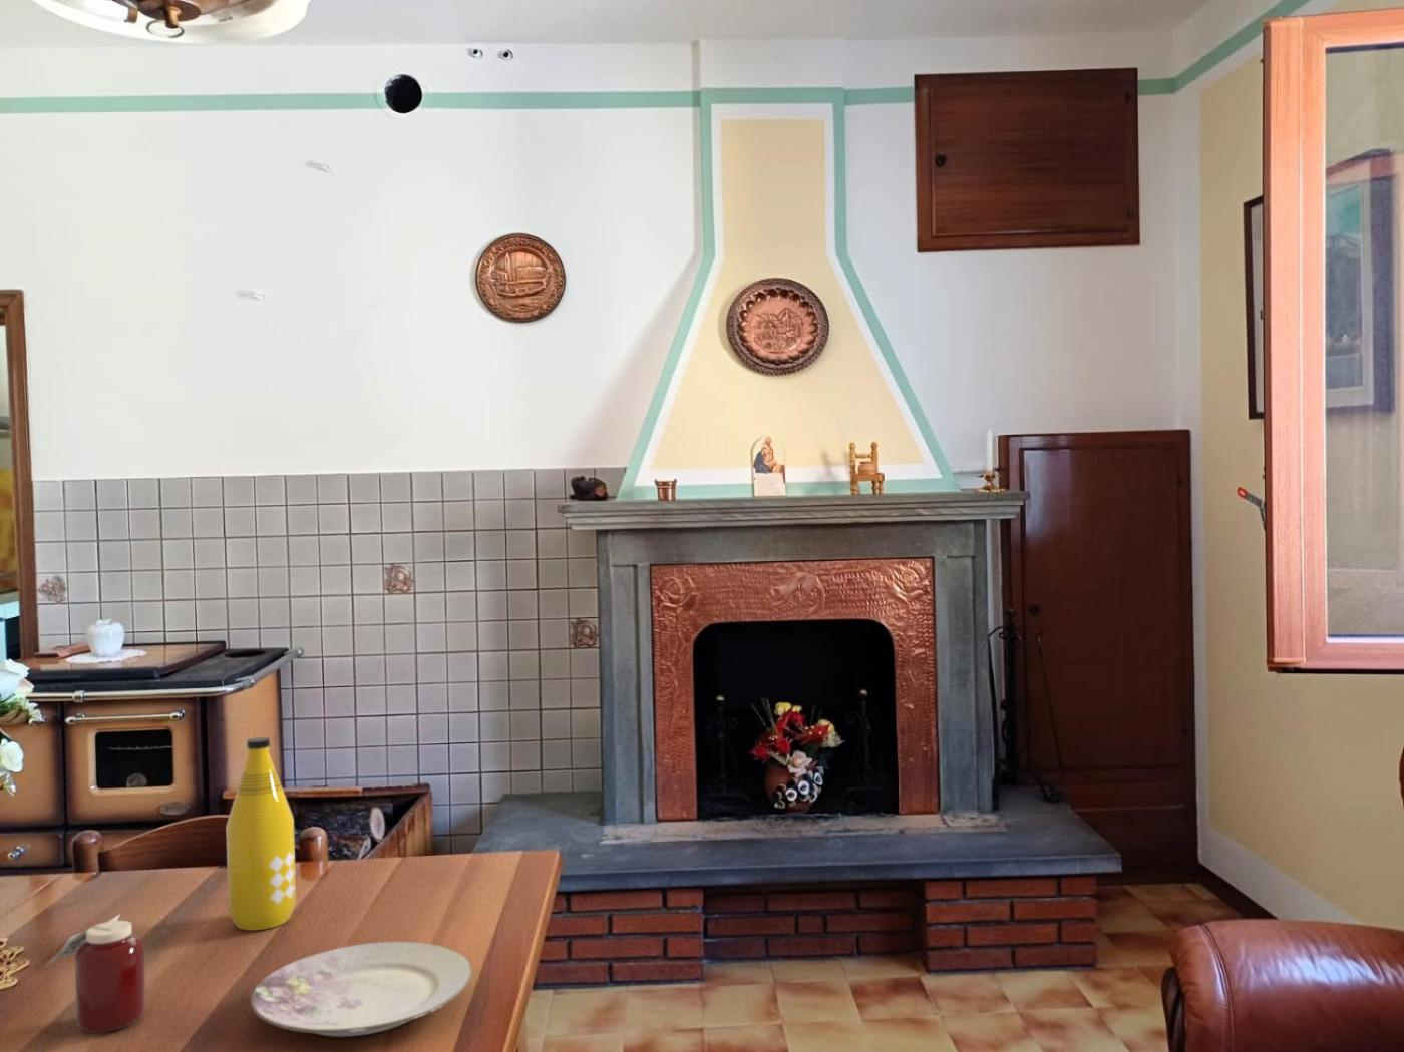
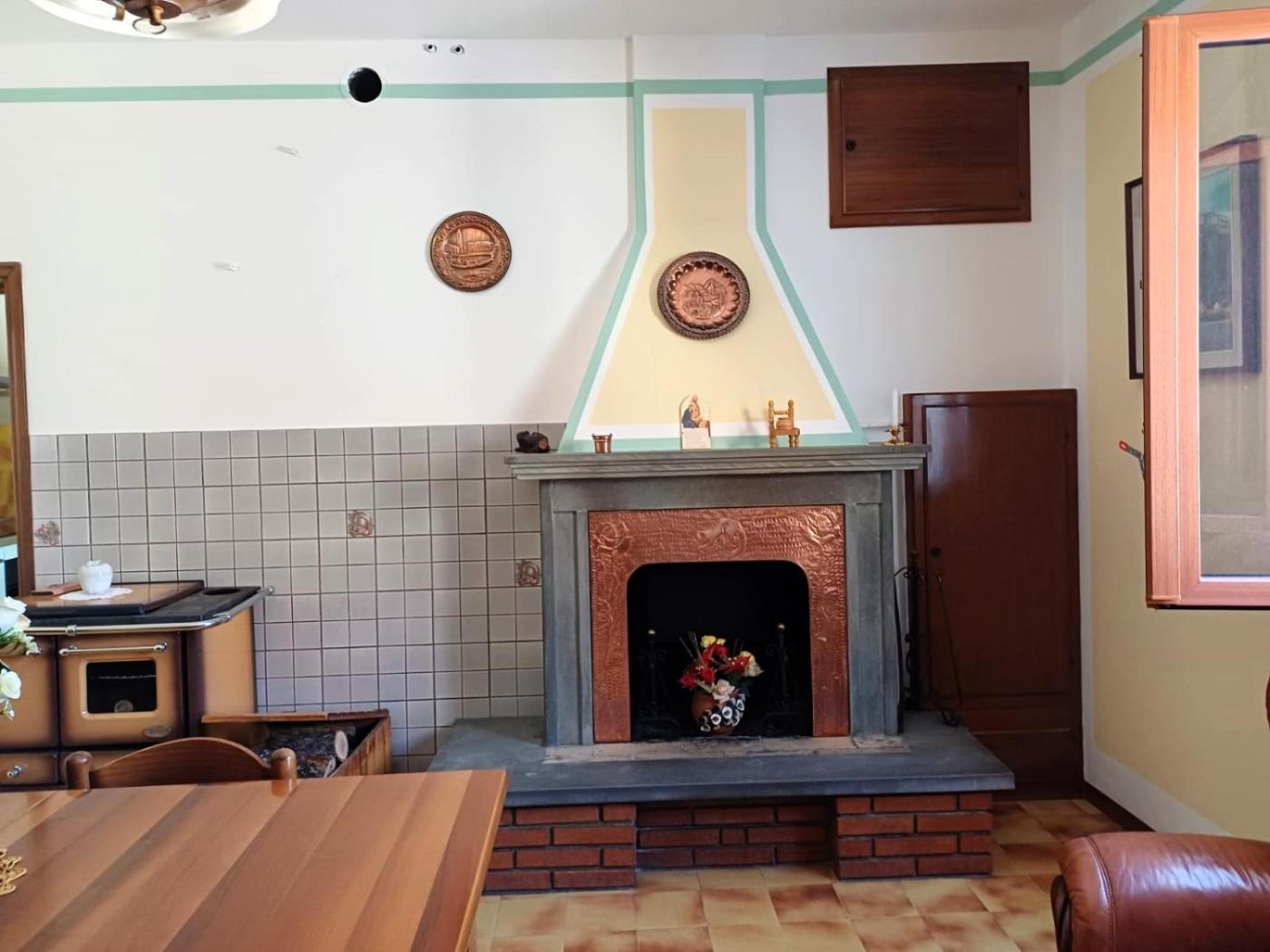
- jar (102, 971)
- bottle (261, 830)
- plate (365, 992)
